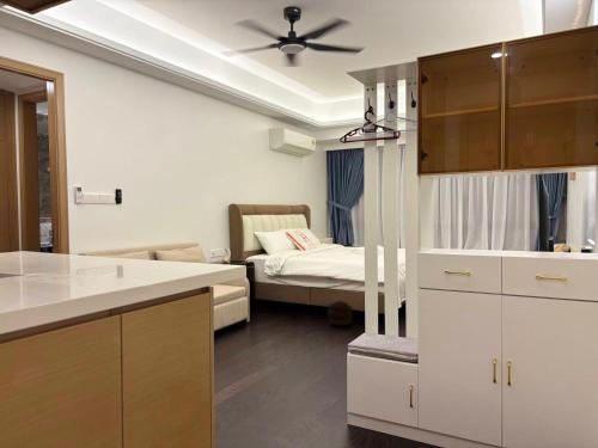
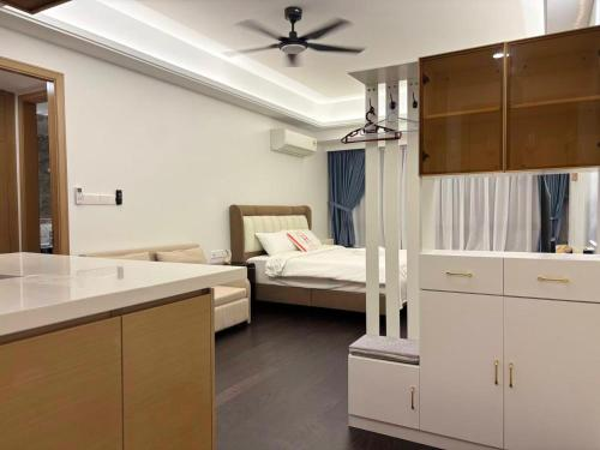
- basket (340, 312)
